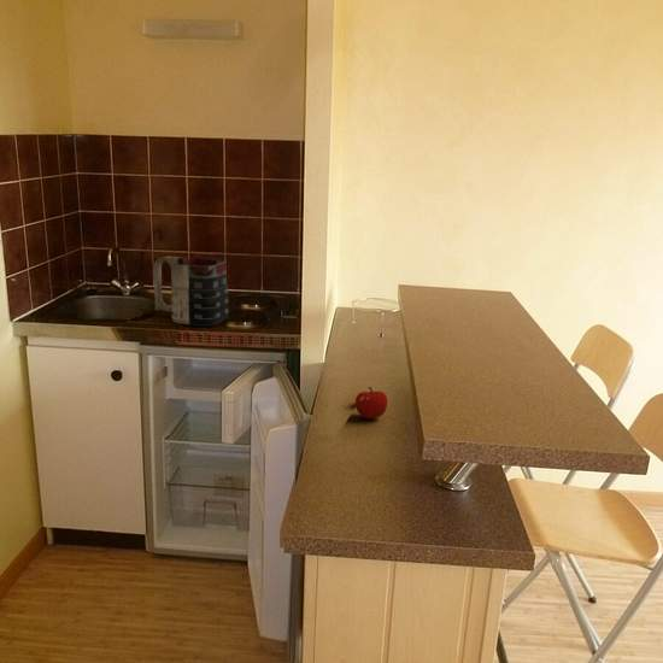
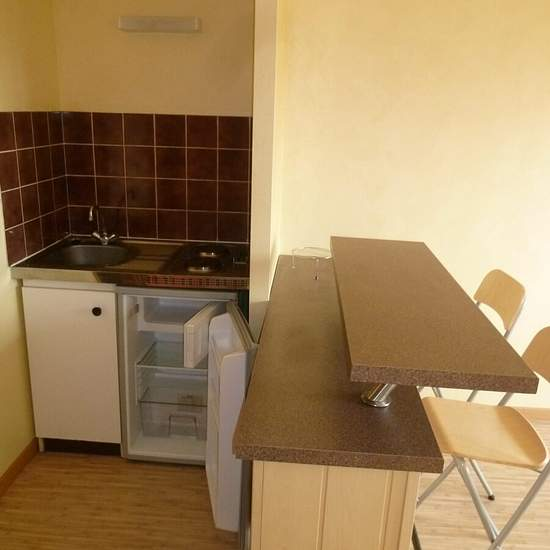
- apple (371, 401)
- mug (188, 288)
